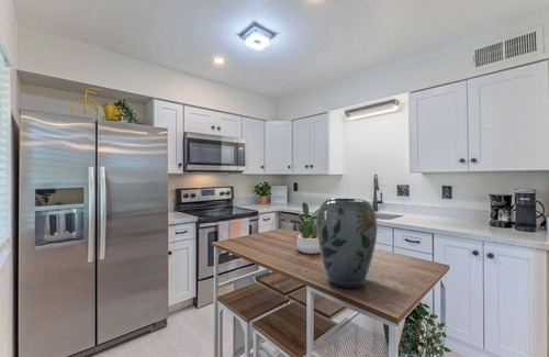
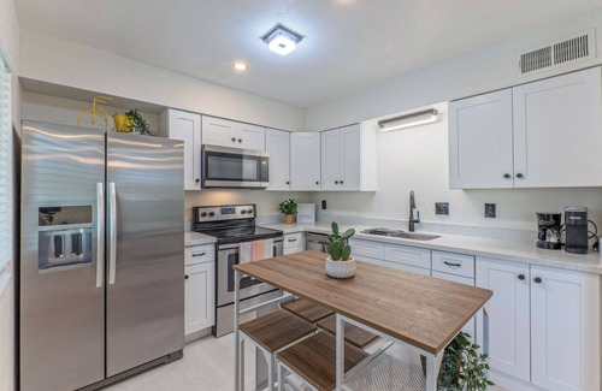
- vase (346, 239)
